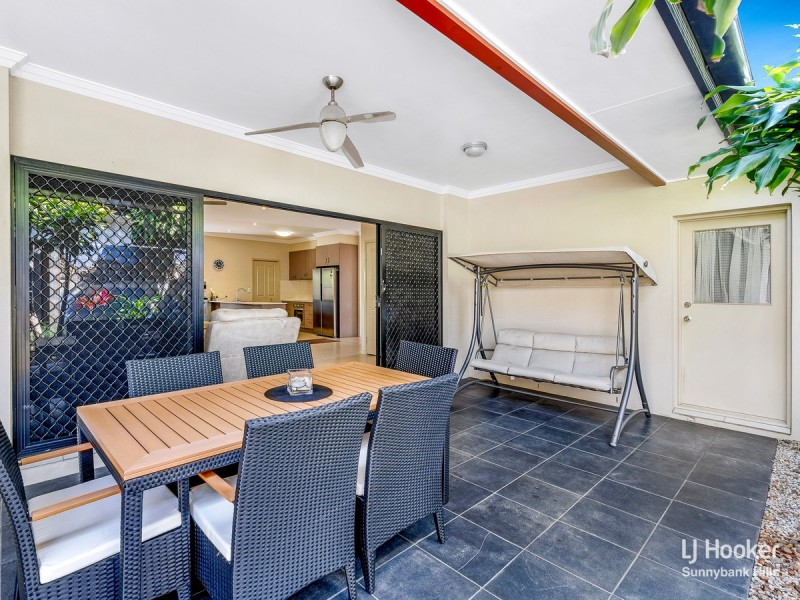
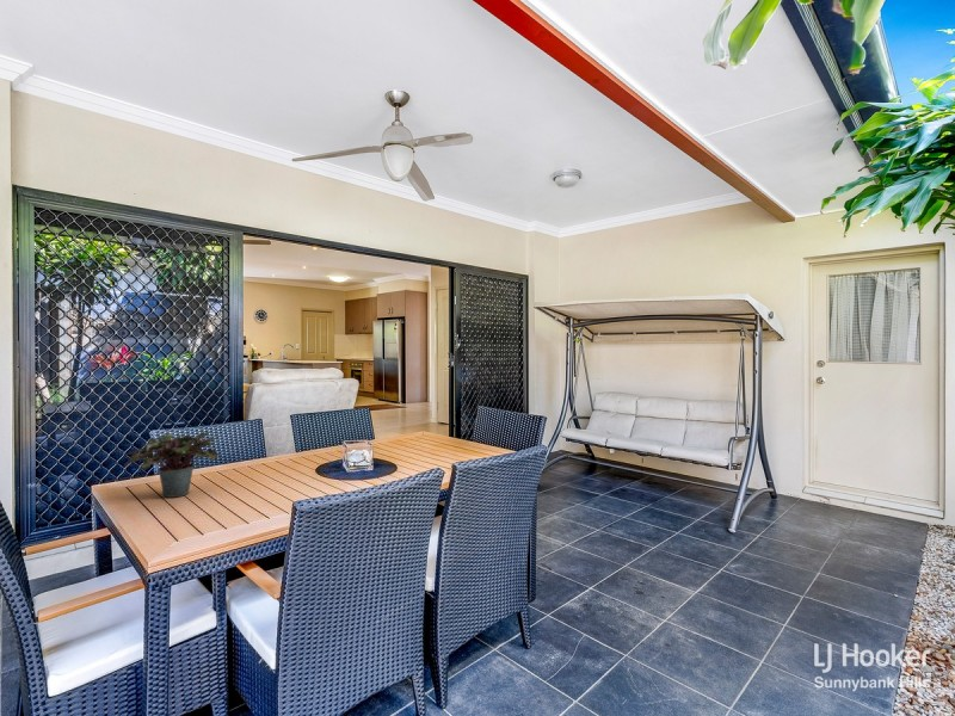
+ potted plant (174, 463)
